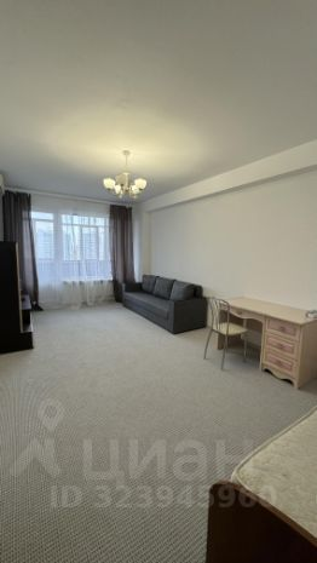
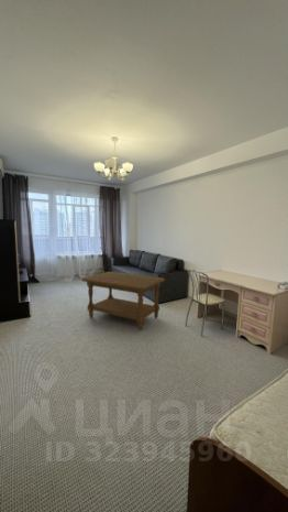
+ coffee table (123, 299)
